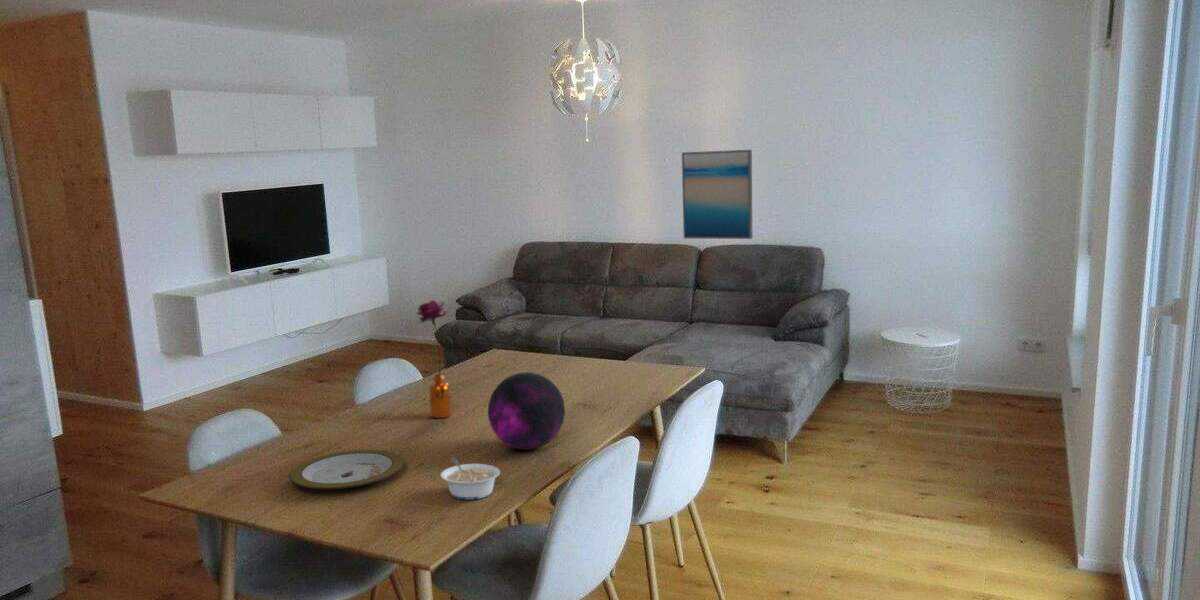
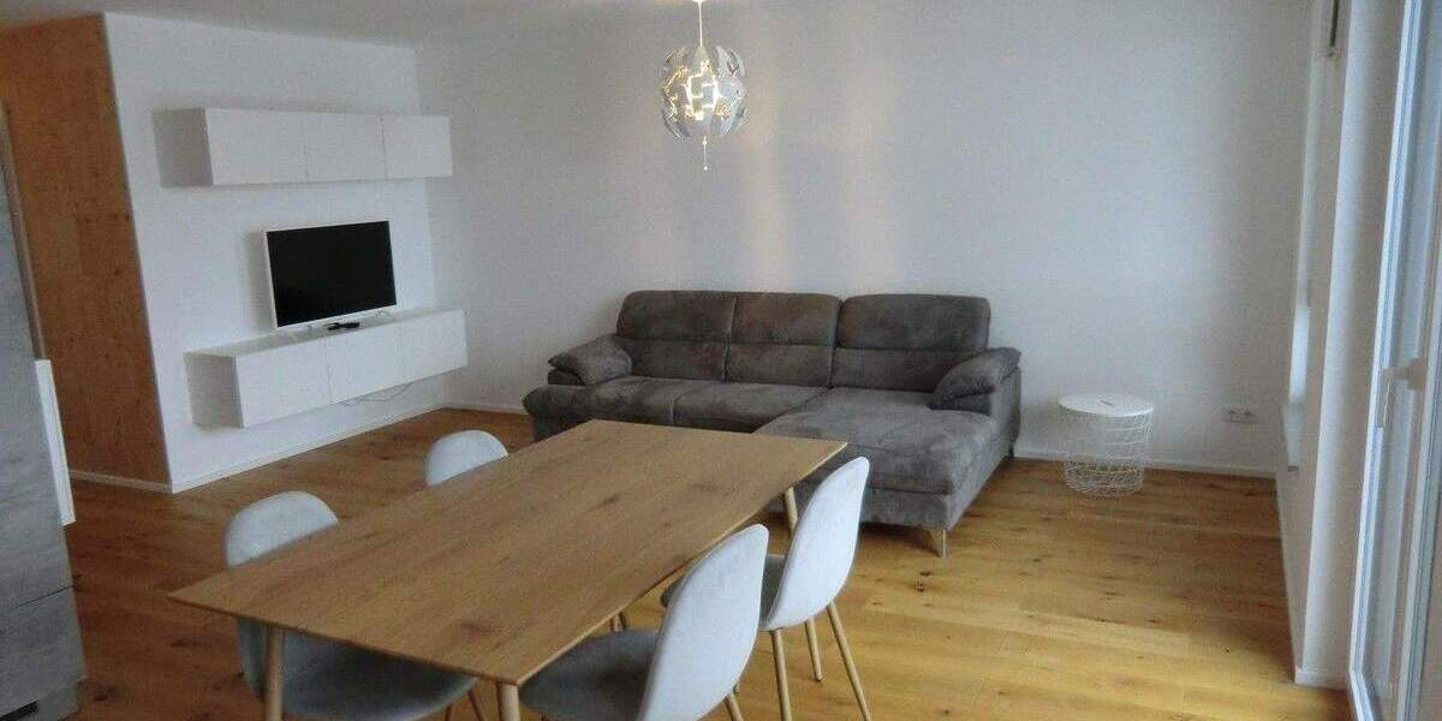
- legume (468, 480)
- plate (348, 471)
- wall art (716, 195)
- flower (439, 358)
- decorative orb (526, 410)
